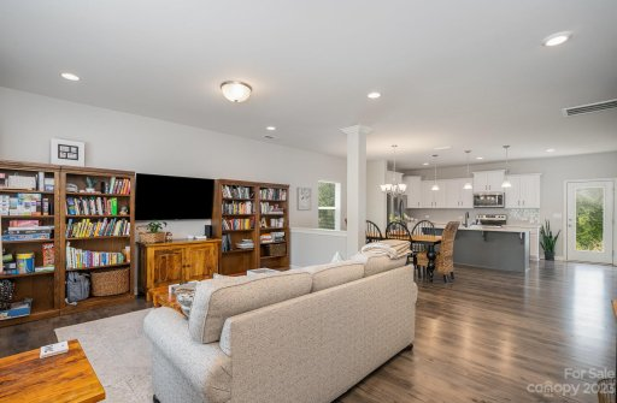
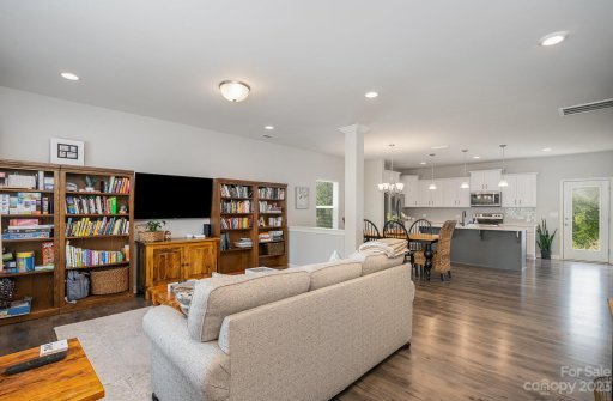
+ remote control (37, 361)
